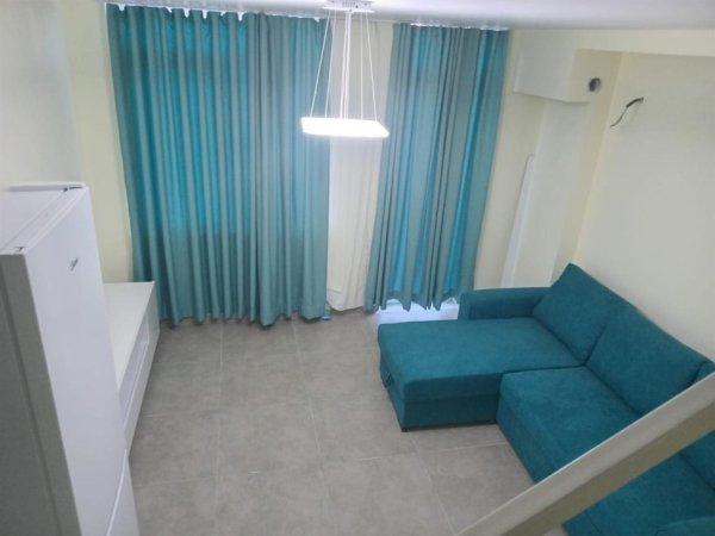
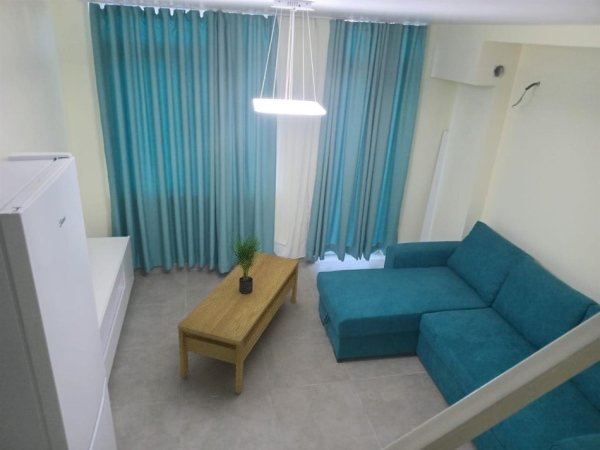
+ coffee table (246, 311)
+ potted plant (247, 259)
